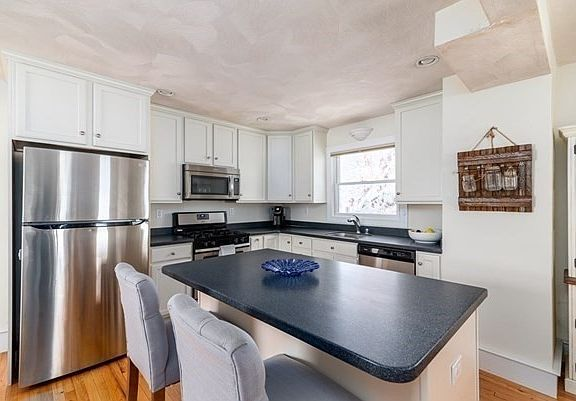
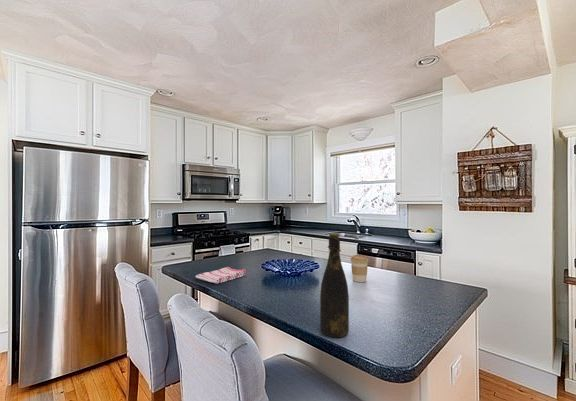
+ coffee cup (359, 268)
+ dish towel (221, 274)
+ bottle (334, 282)
